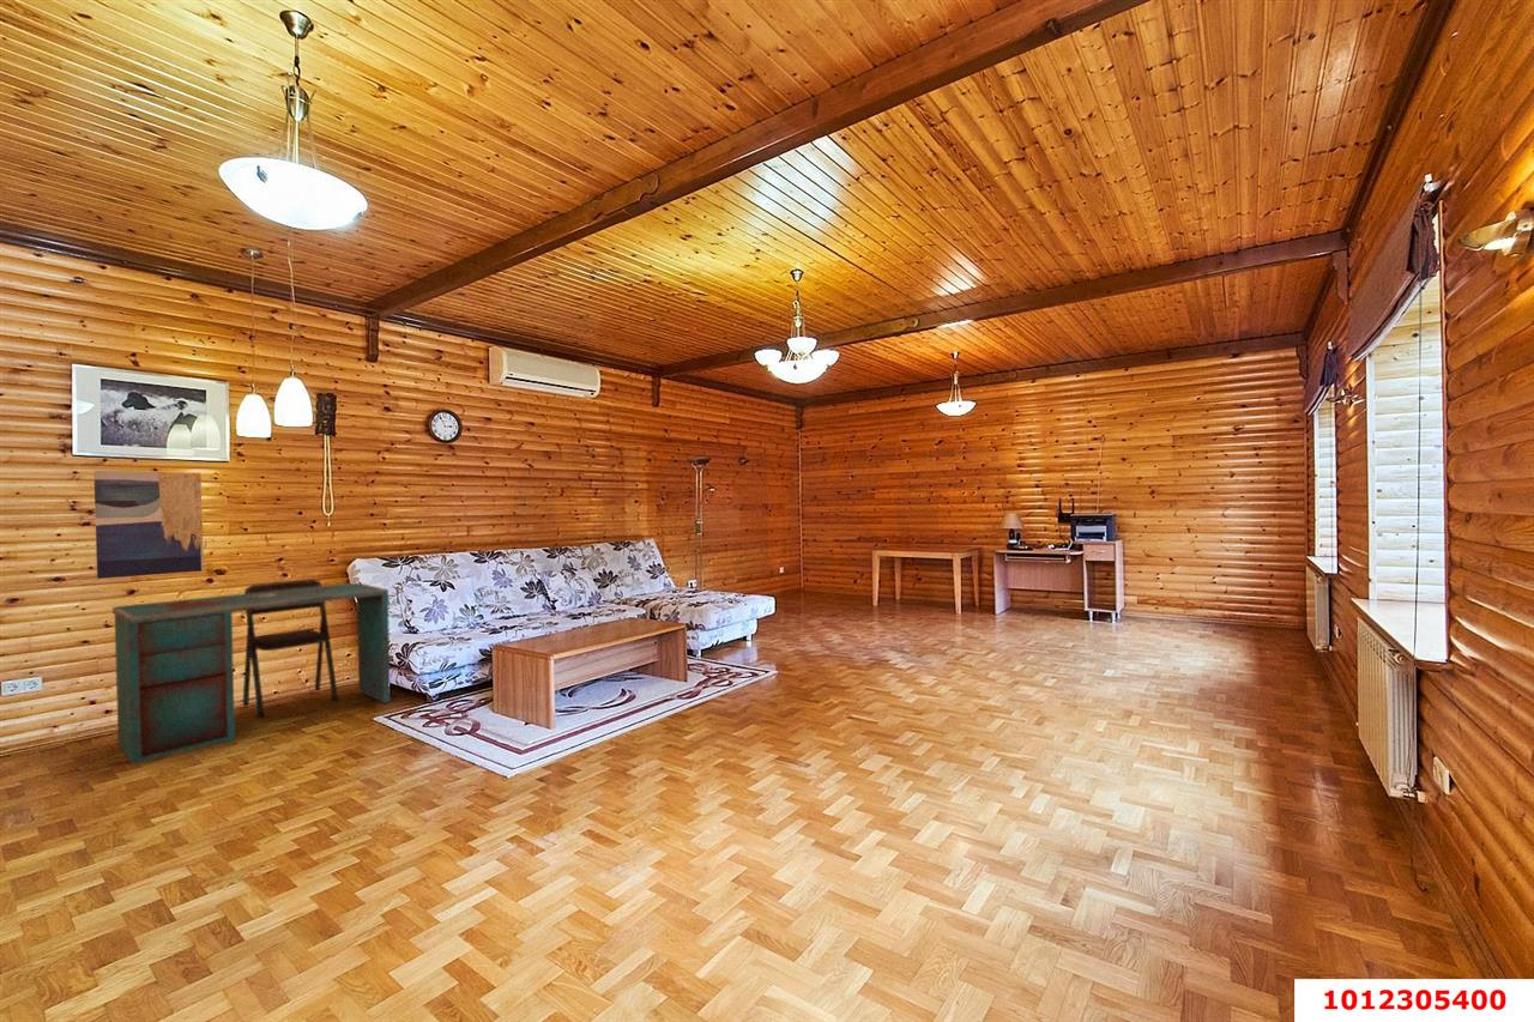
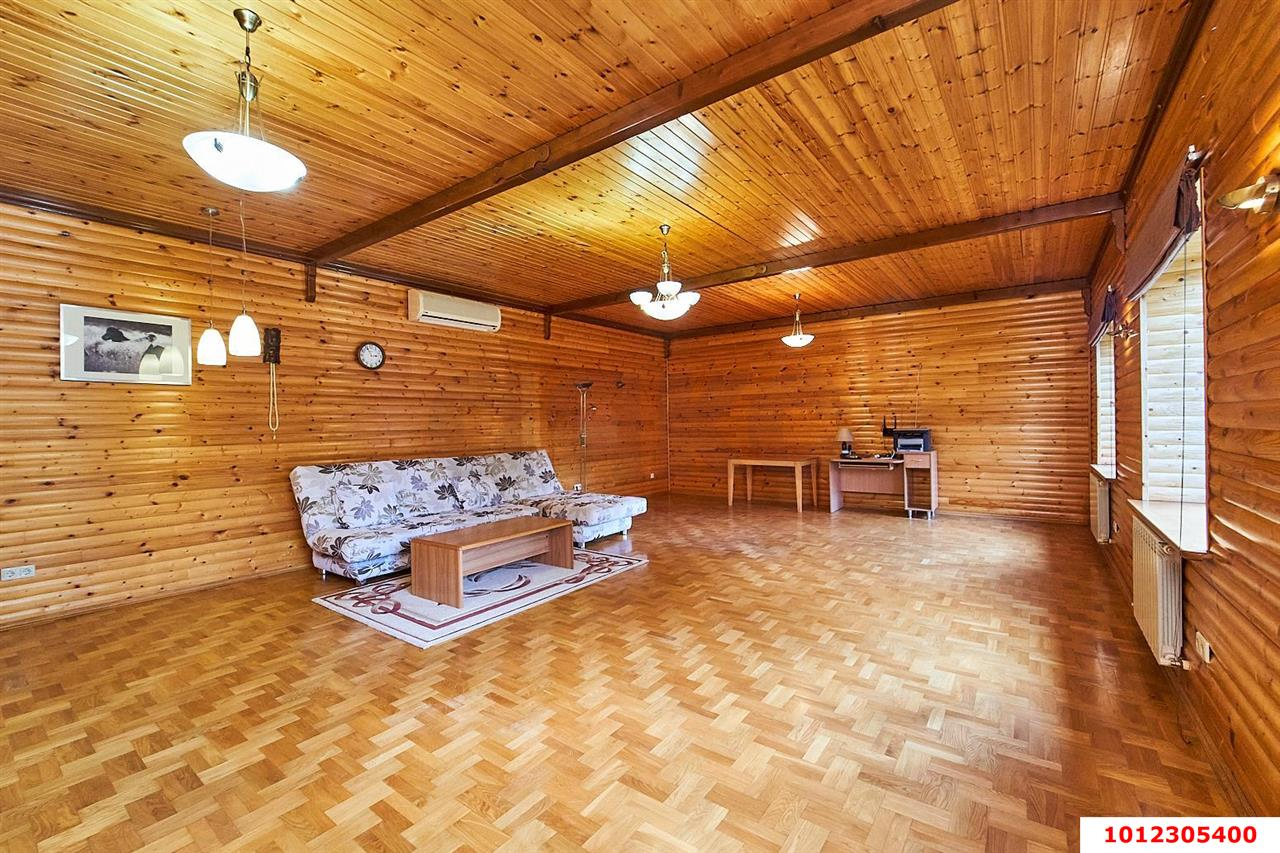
- desk (256, 653)
- wall art (151, 522)
